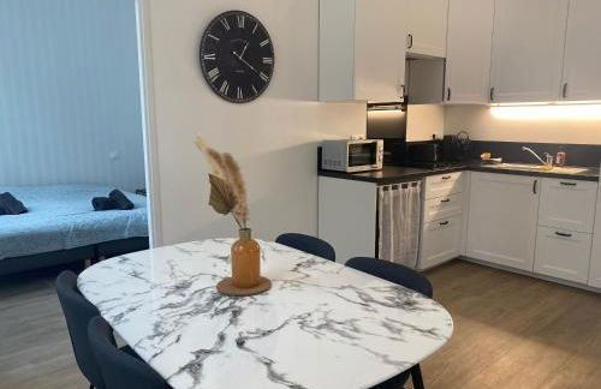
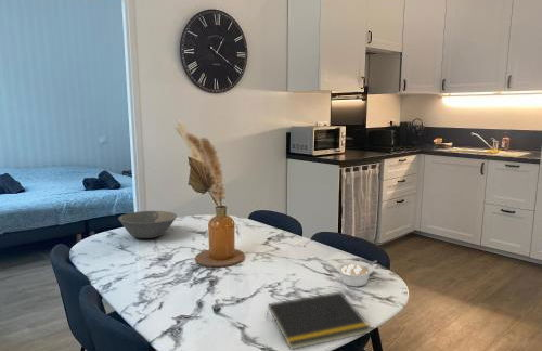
+ bowl (149, 225)
+ notepad (318, 317)
+ legume (354, 272)
